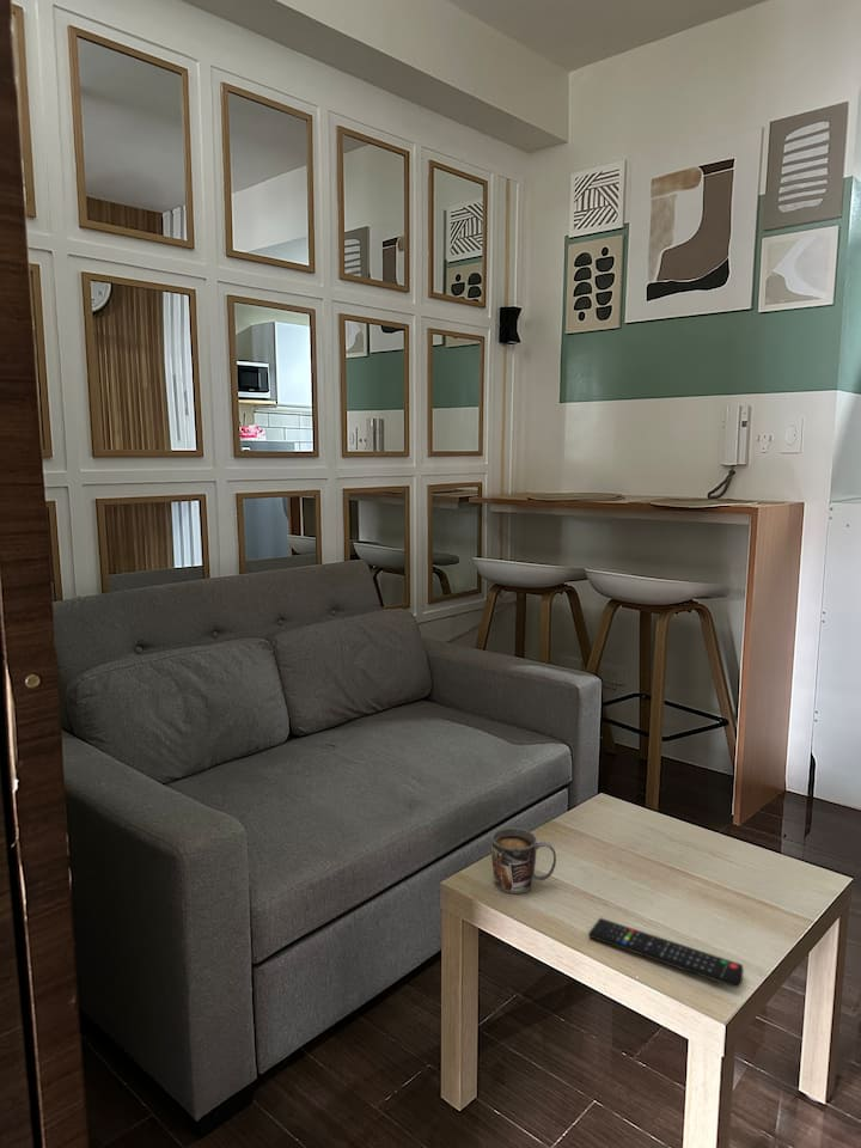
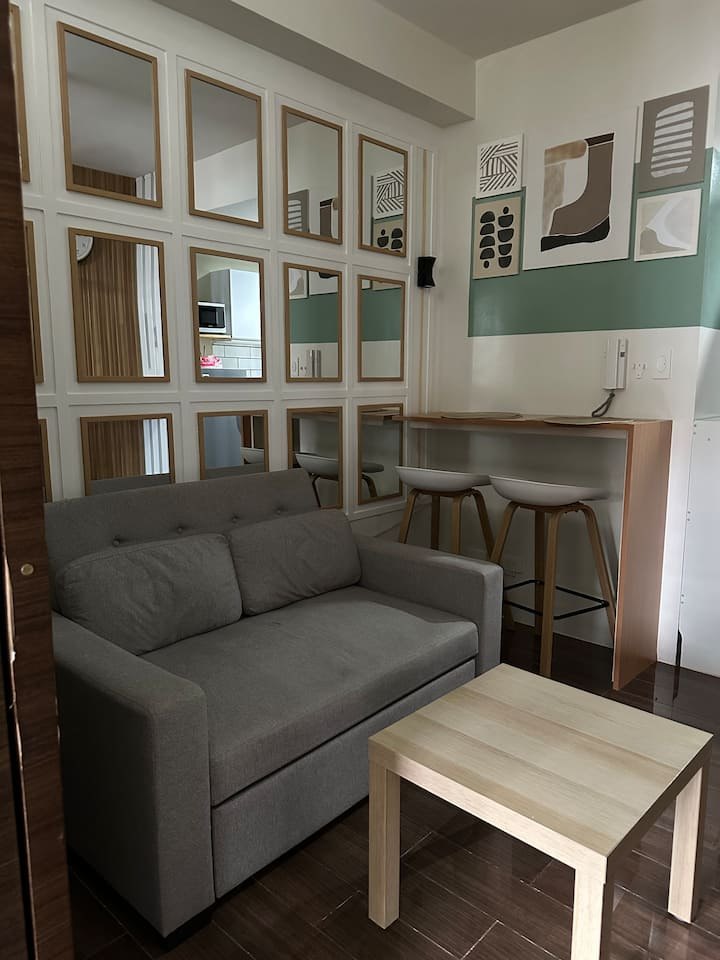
- mug (523, 861)
- remote control (664, 952)
